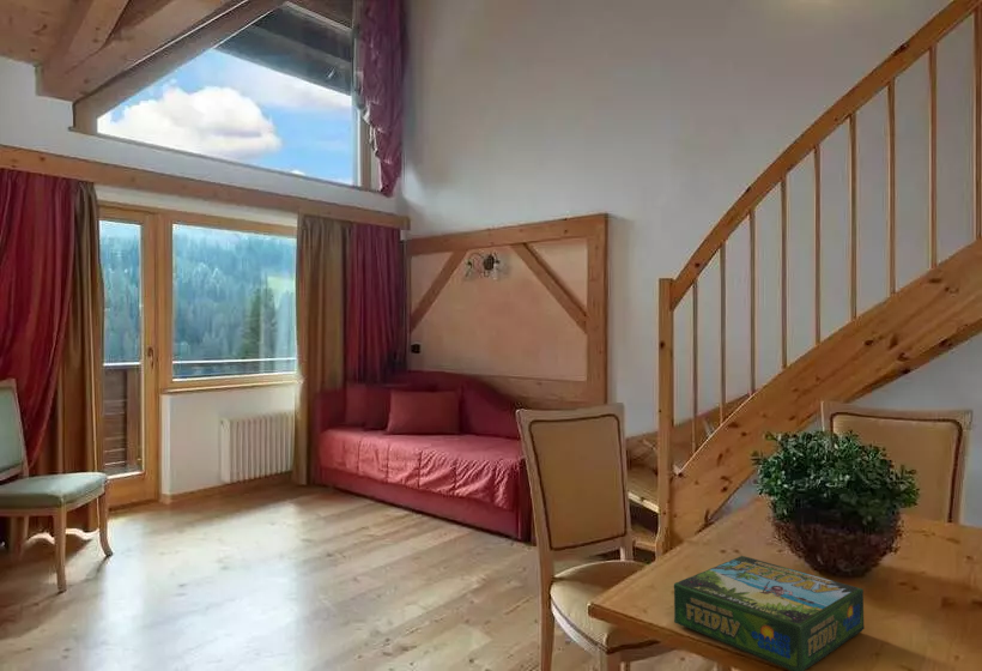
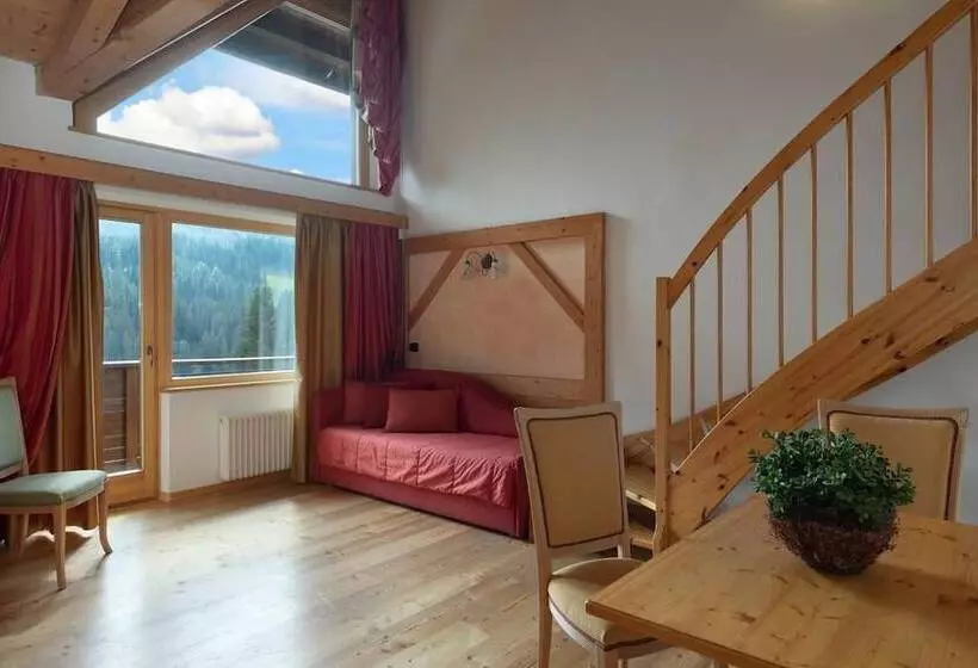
- board game (766, 605)
